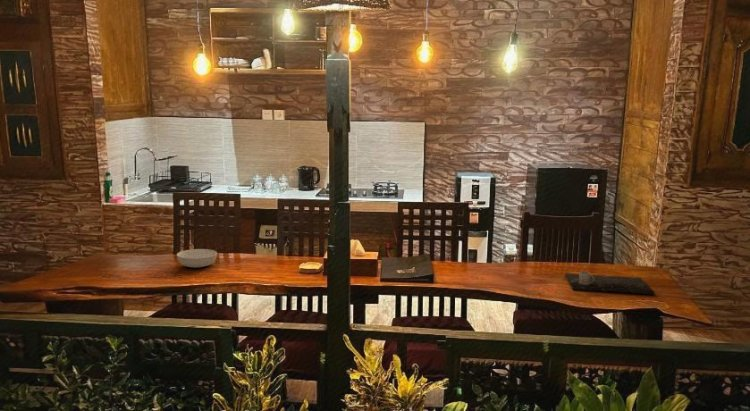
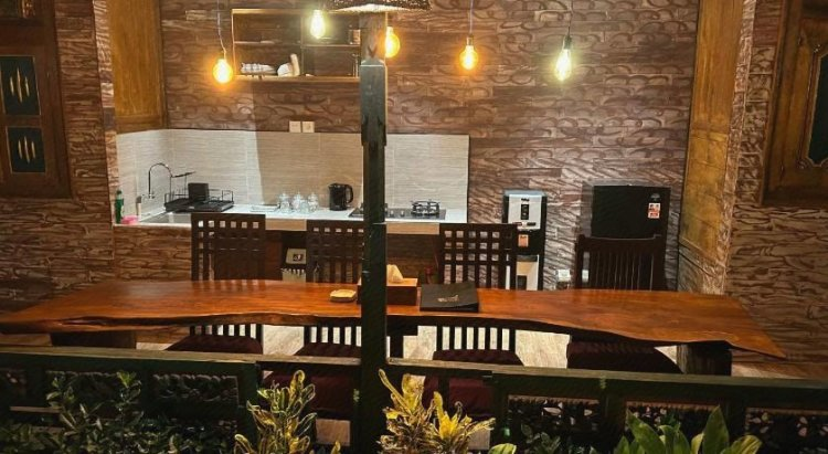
- serving bowl (197, 259)
- place mat (608, 277)
